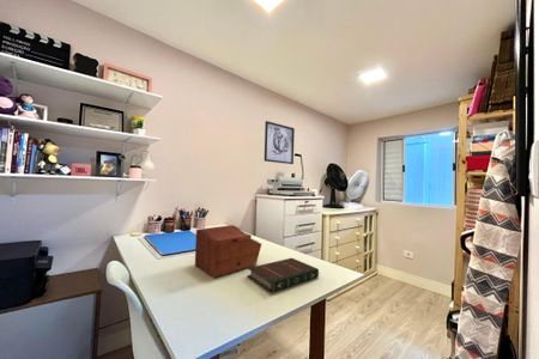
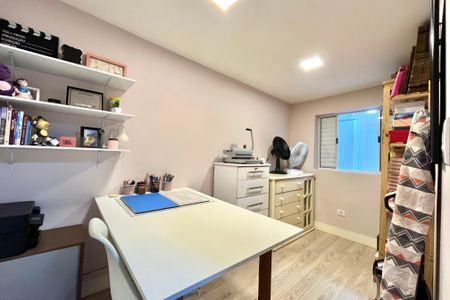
- sewing box (230, 247)
- wall art (279, 144)
- book (283, 272)
